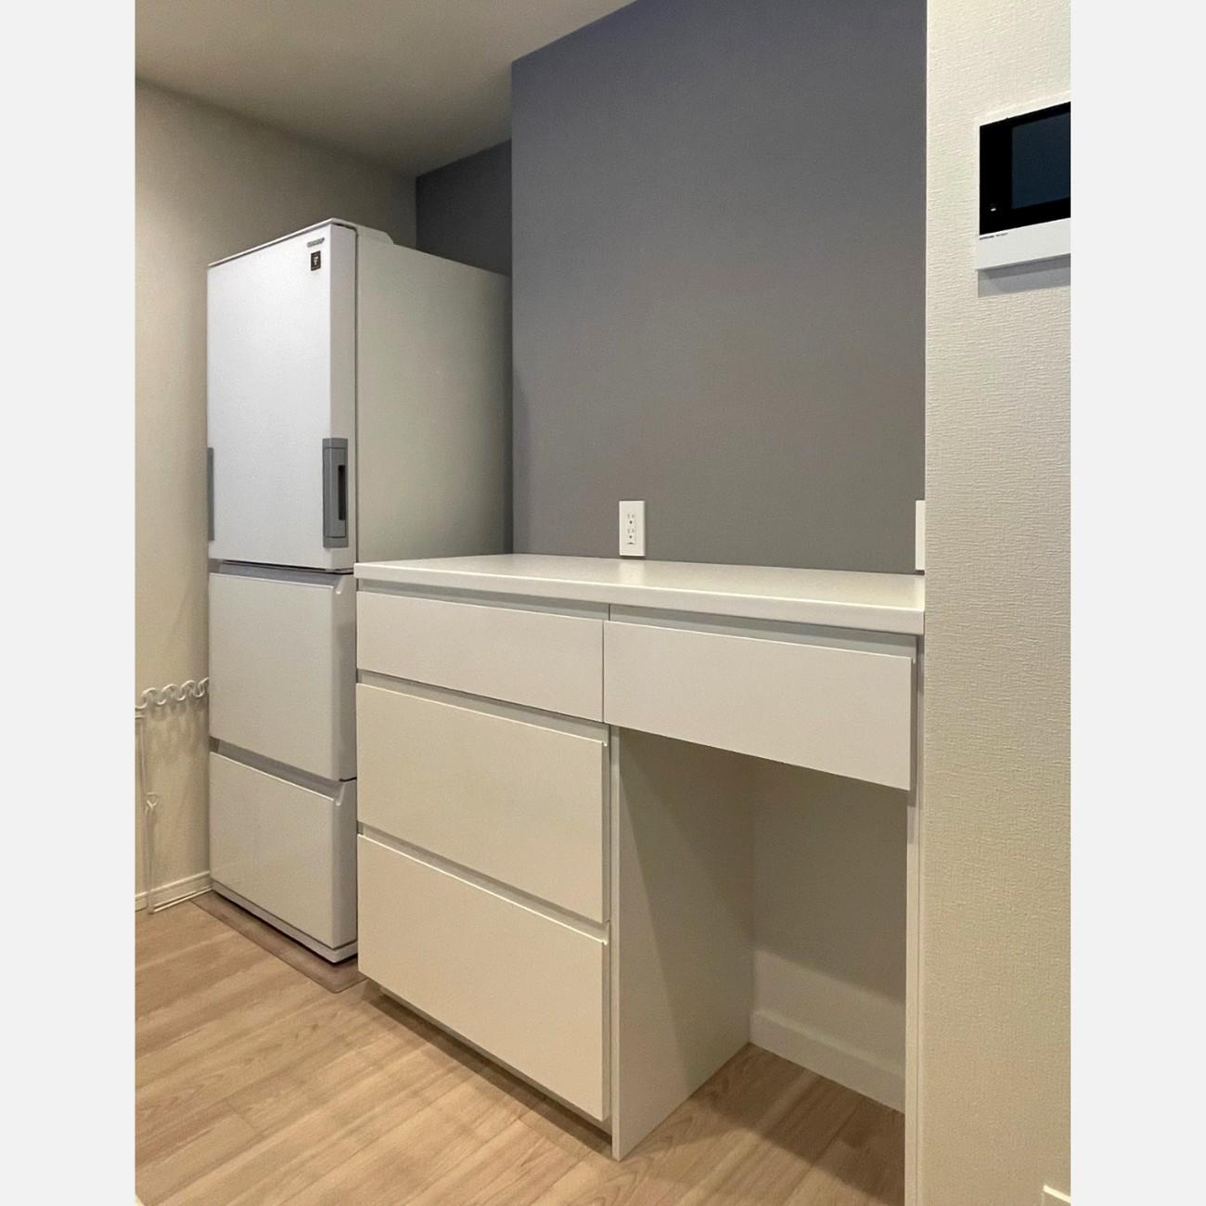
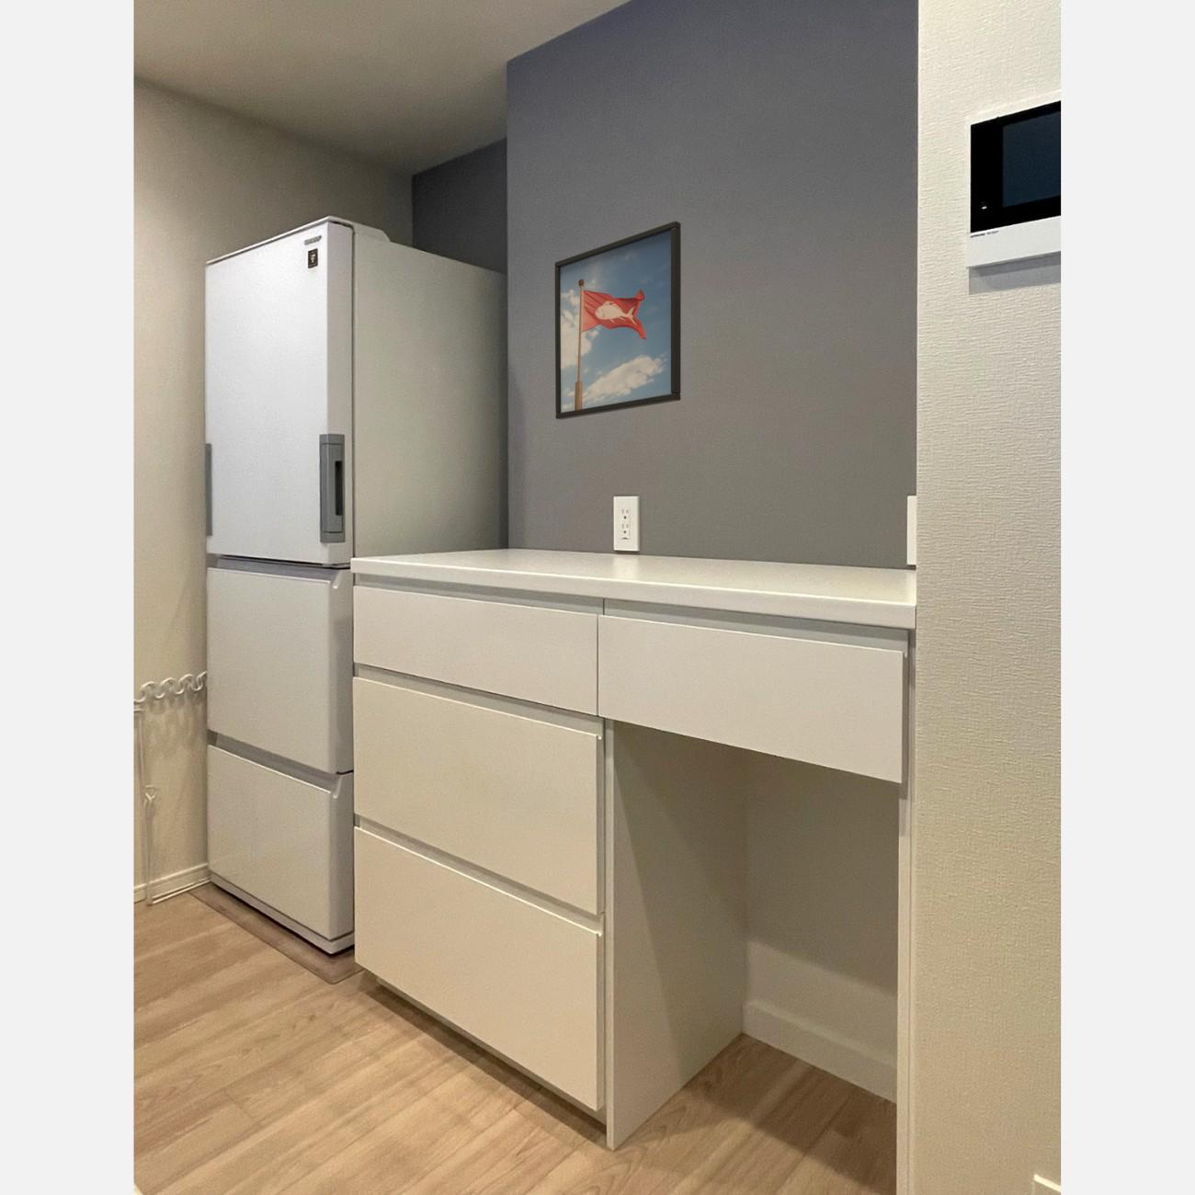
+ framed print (614, 327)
